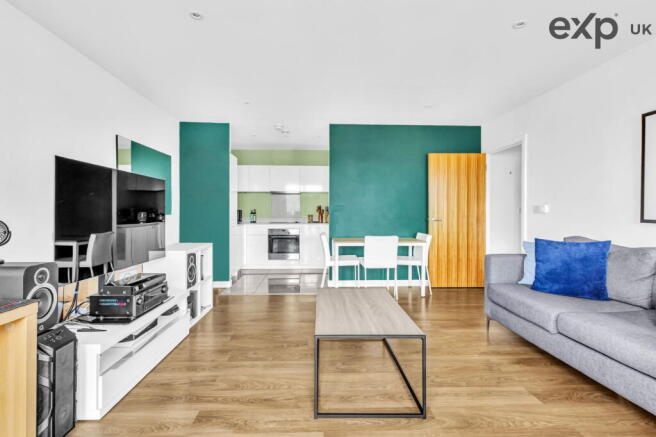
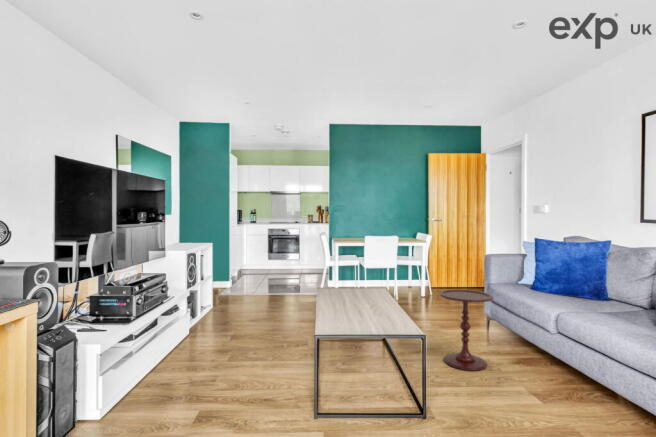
+ side table (465, 328)
